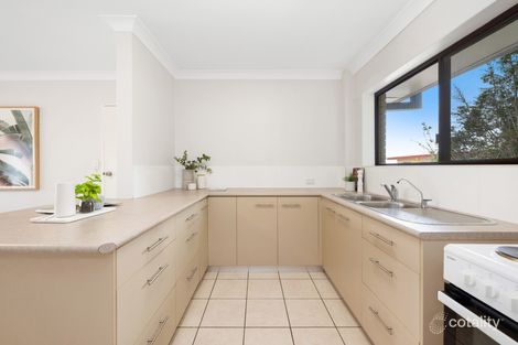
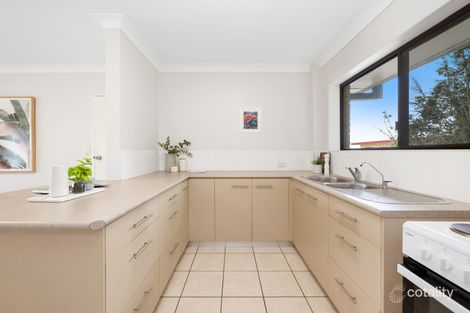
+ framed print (250, 120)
